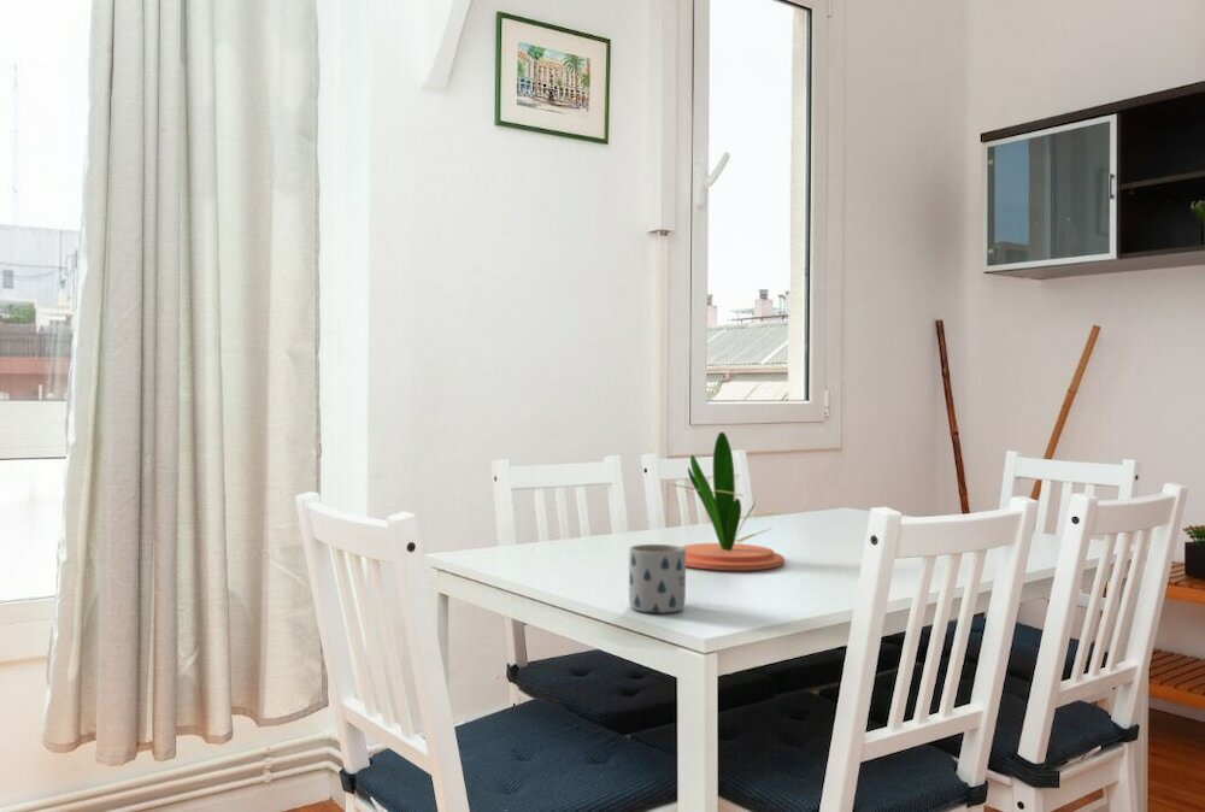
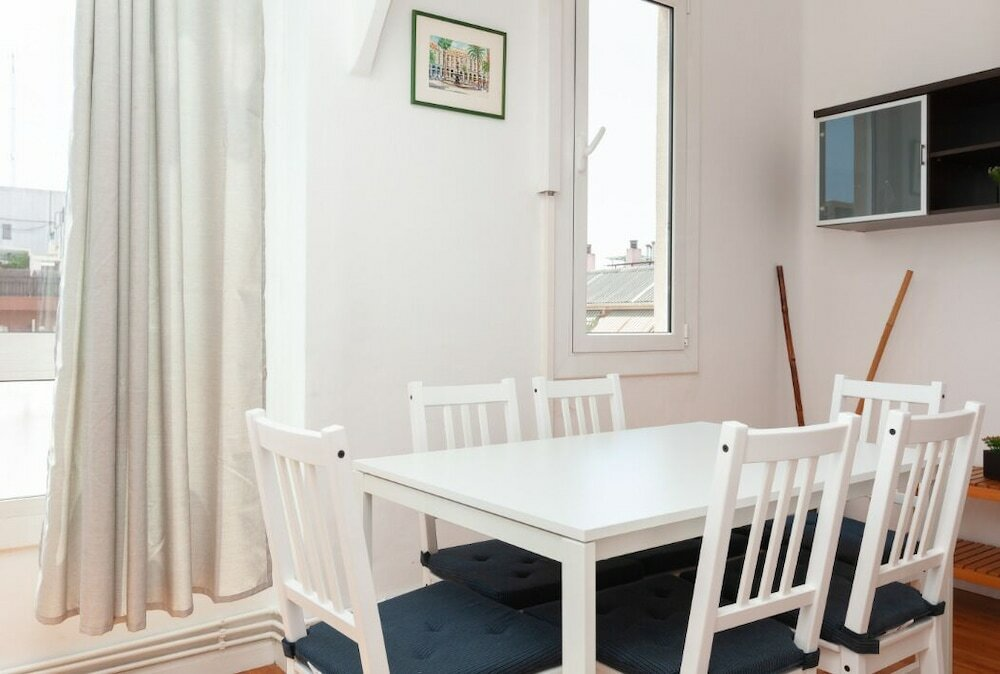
- plant (725, 496)
- mug (658, 576)
